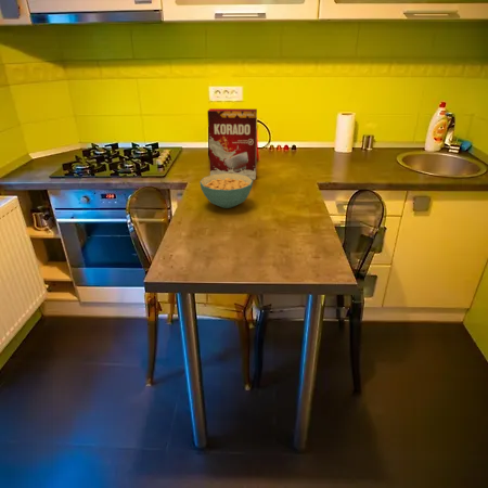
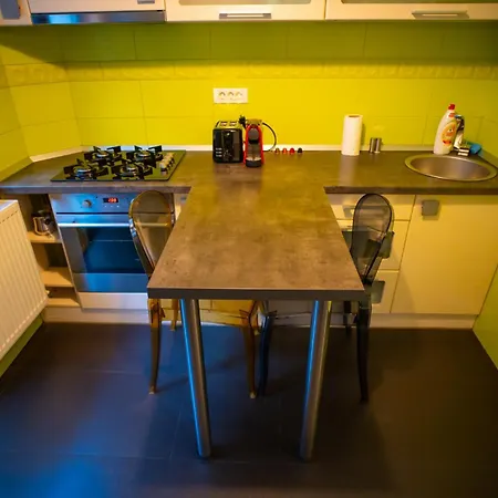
- cereal box (233, 144)
- cereal bowl (227, 193)
